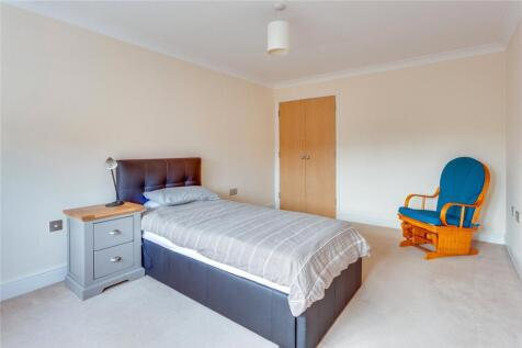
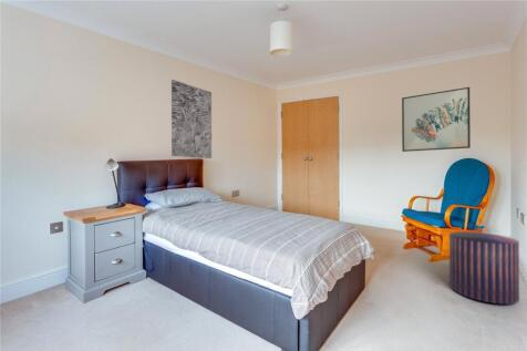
+ wall art (193, 122)
+ wall art (434, 121)
+ stool (482, 264)
